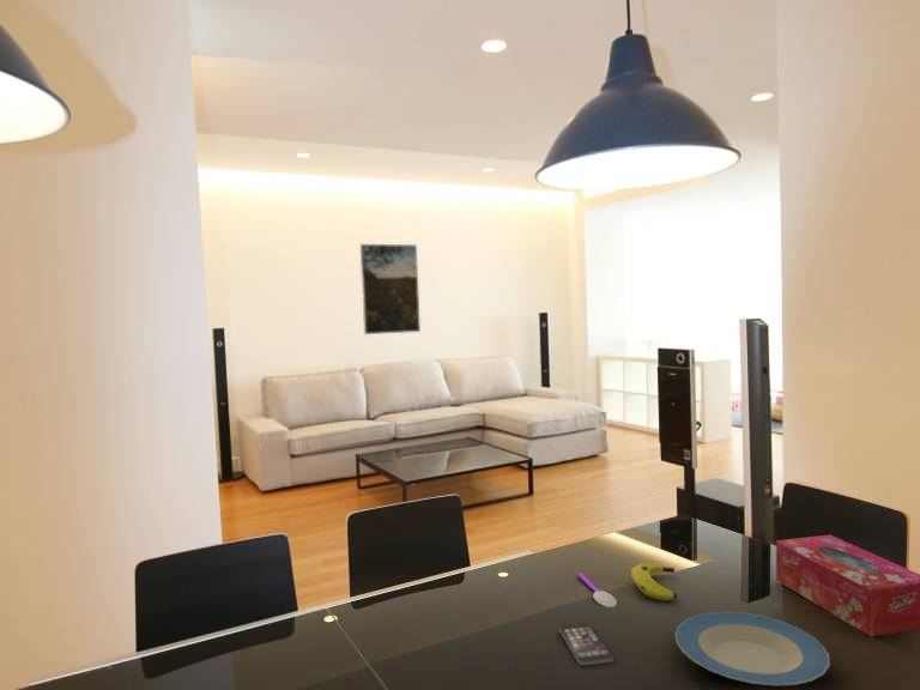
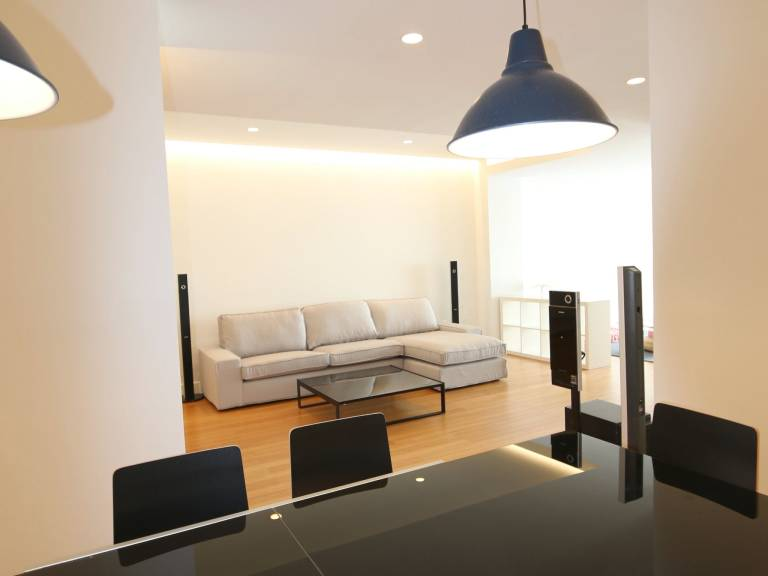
- spoon (594, 588)
- smartphone (585, 642)
- banana (659, 571)
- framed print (391, 289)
- tissue box (848, 580)
- plate (749, 652)
